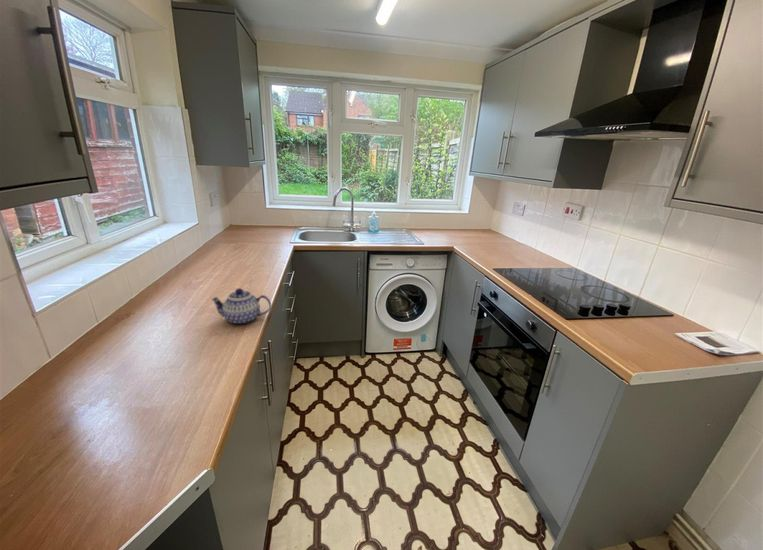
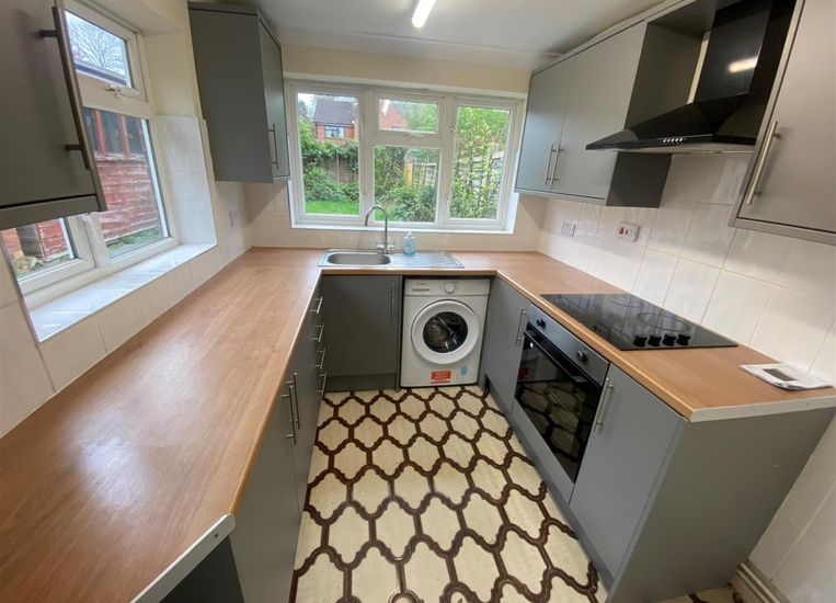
- teapot (242, 303)
